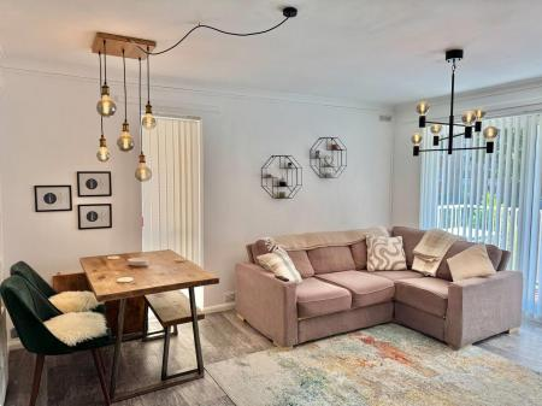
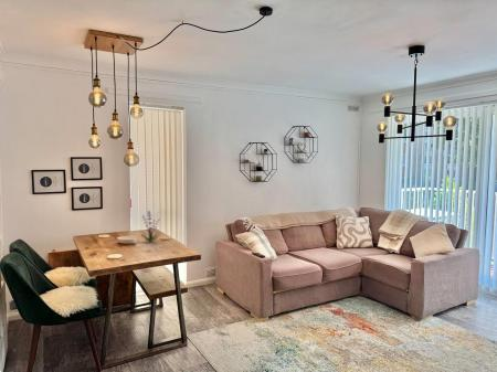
+ plant (150, 226)
